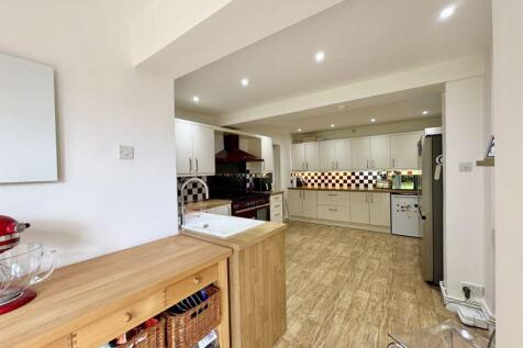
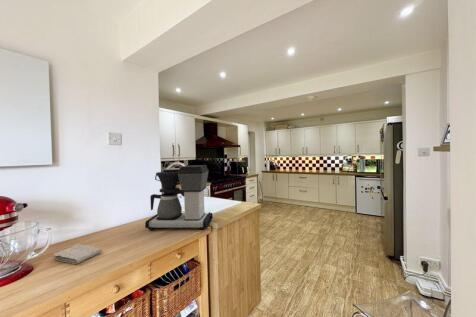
+ coffee maker (181, 194)
+ washcloth (77, 252)
